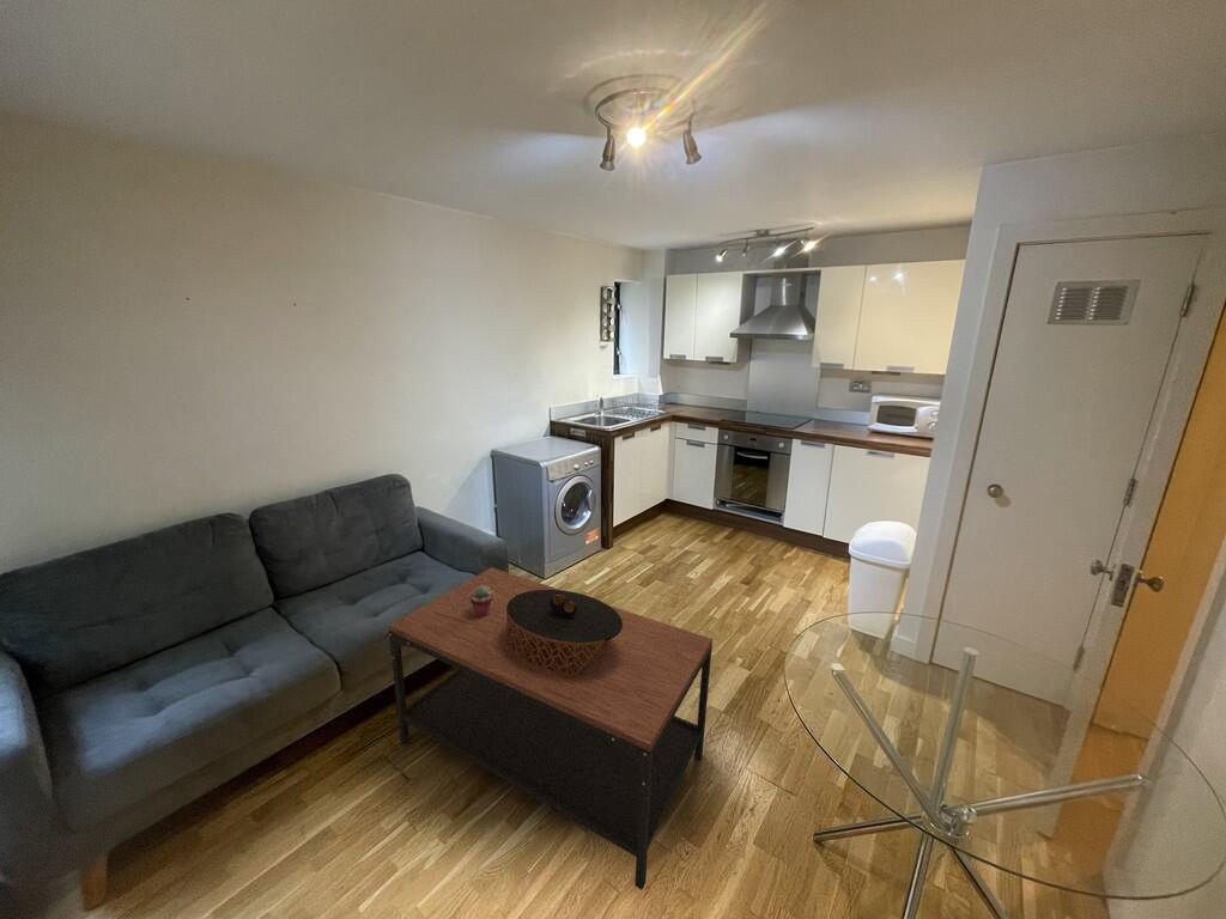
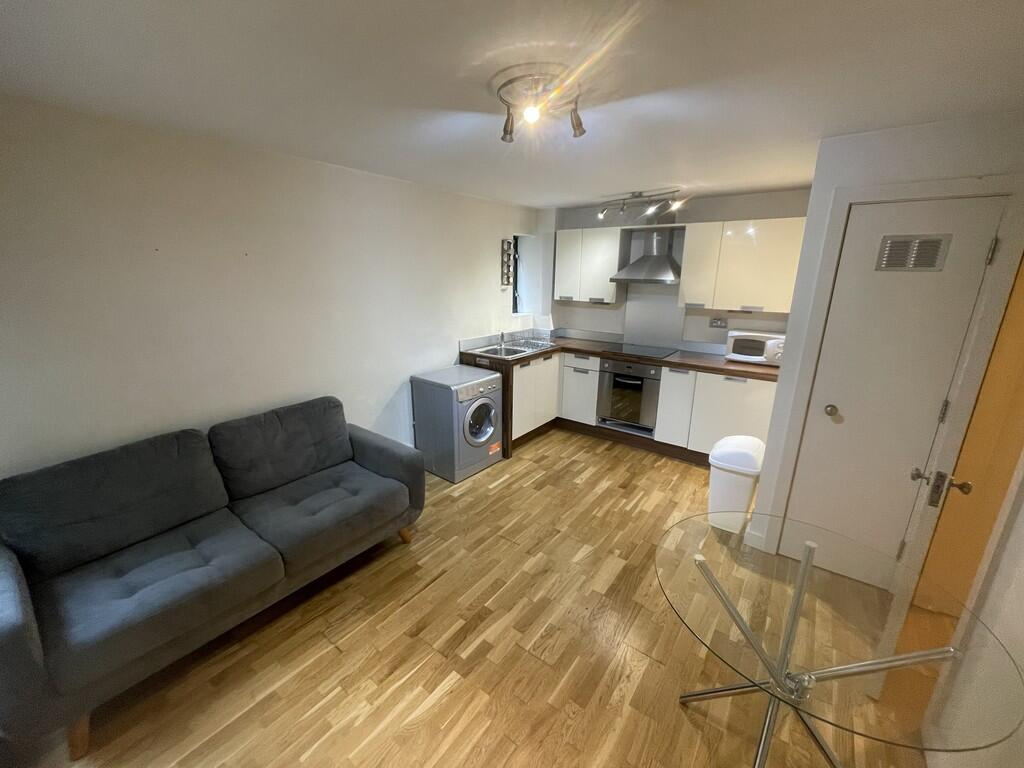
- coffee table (563, 620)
- coffee table (550, 692)
- potted succulent (481, 600)
